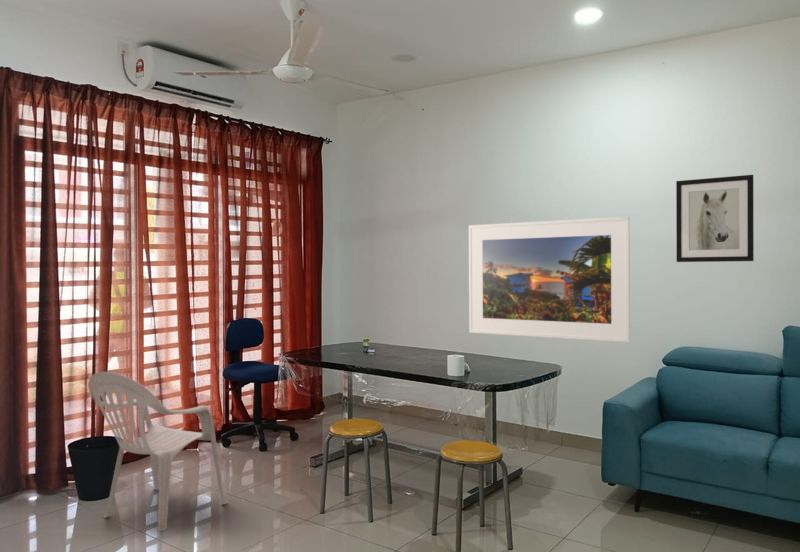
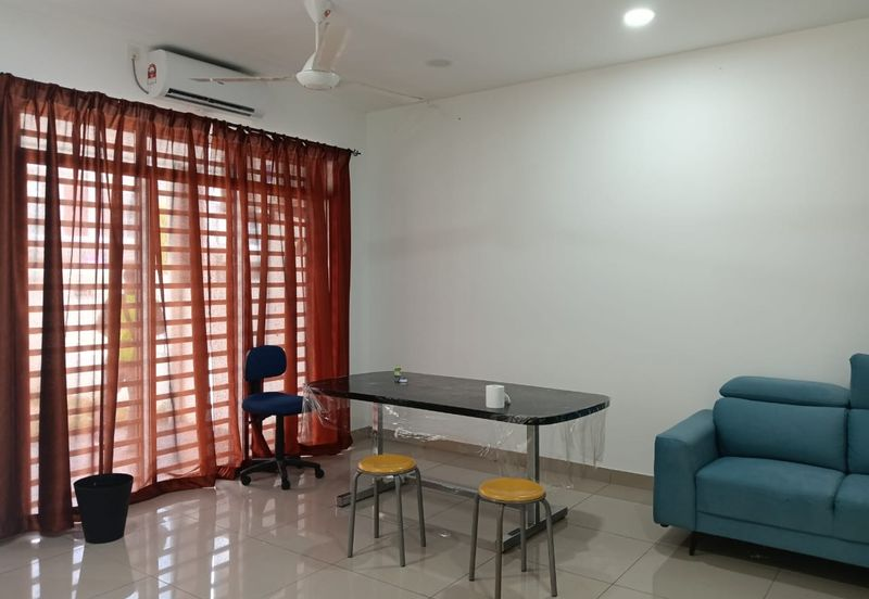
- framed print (543, 279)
- armchair (160, 436)
- wall art (713, 219)
